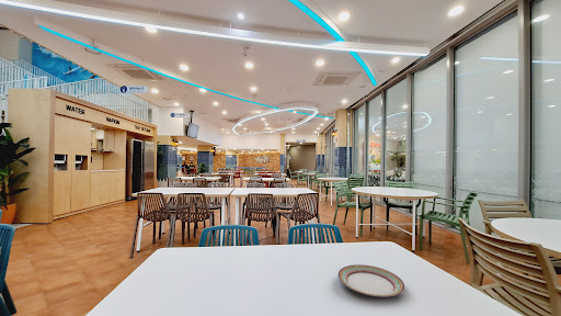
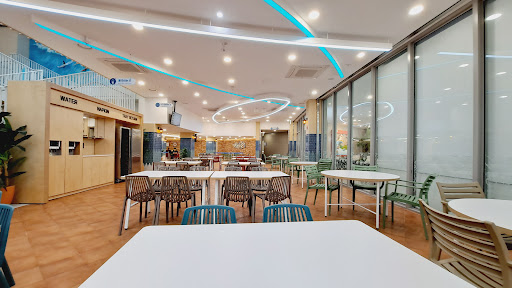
- plate (369, 281)
